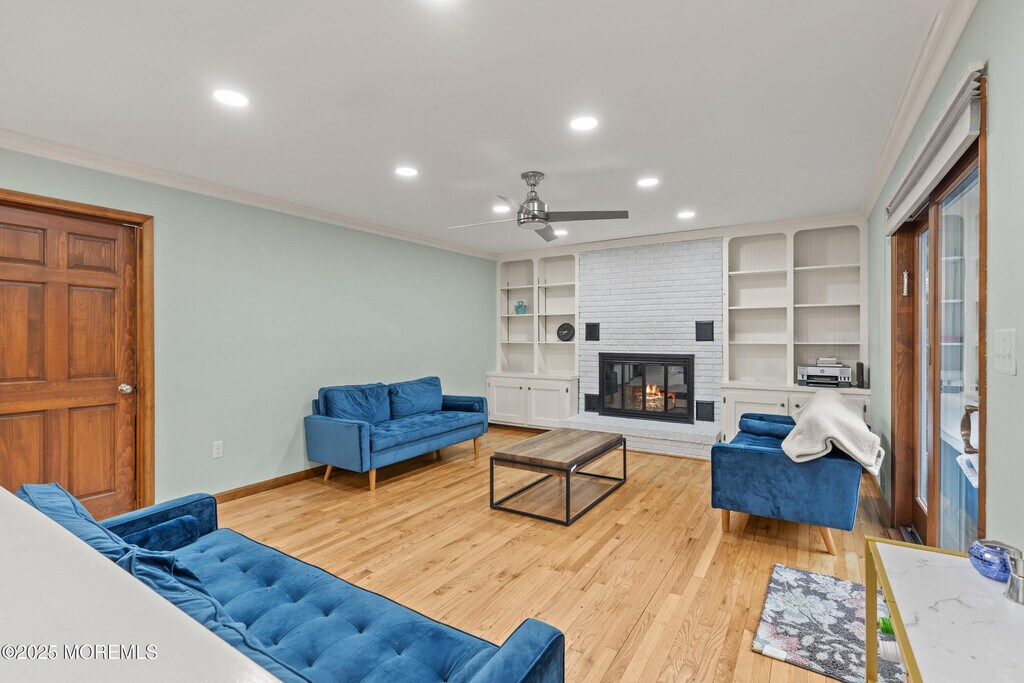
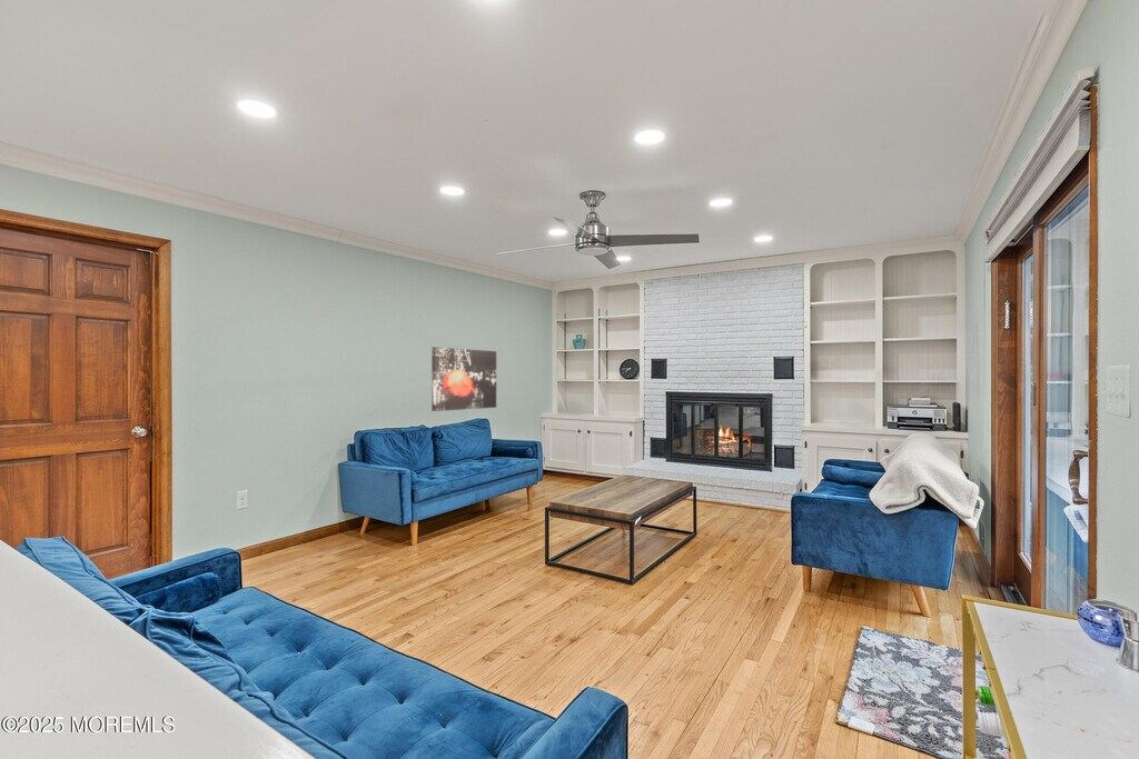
+ wall art (466, 379)
